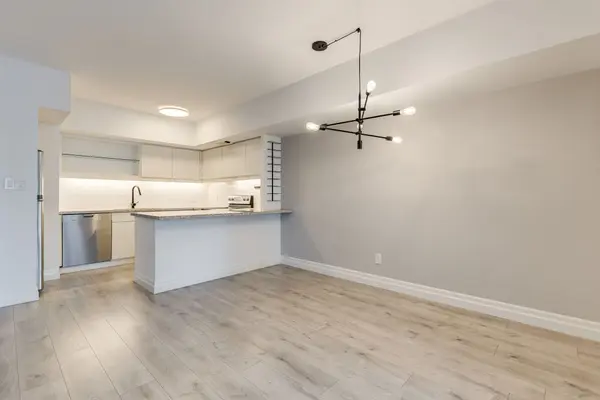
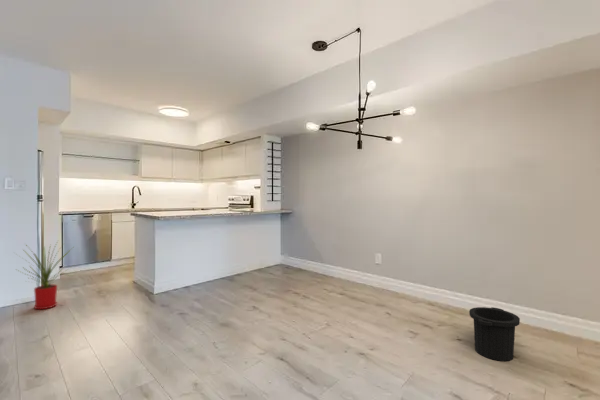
+ trash can (493, 333)
+ house plant (46, 274)
